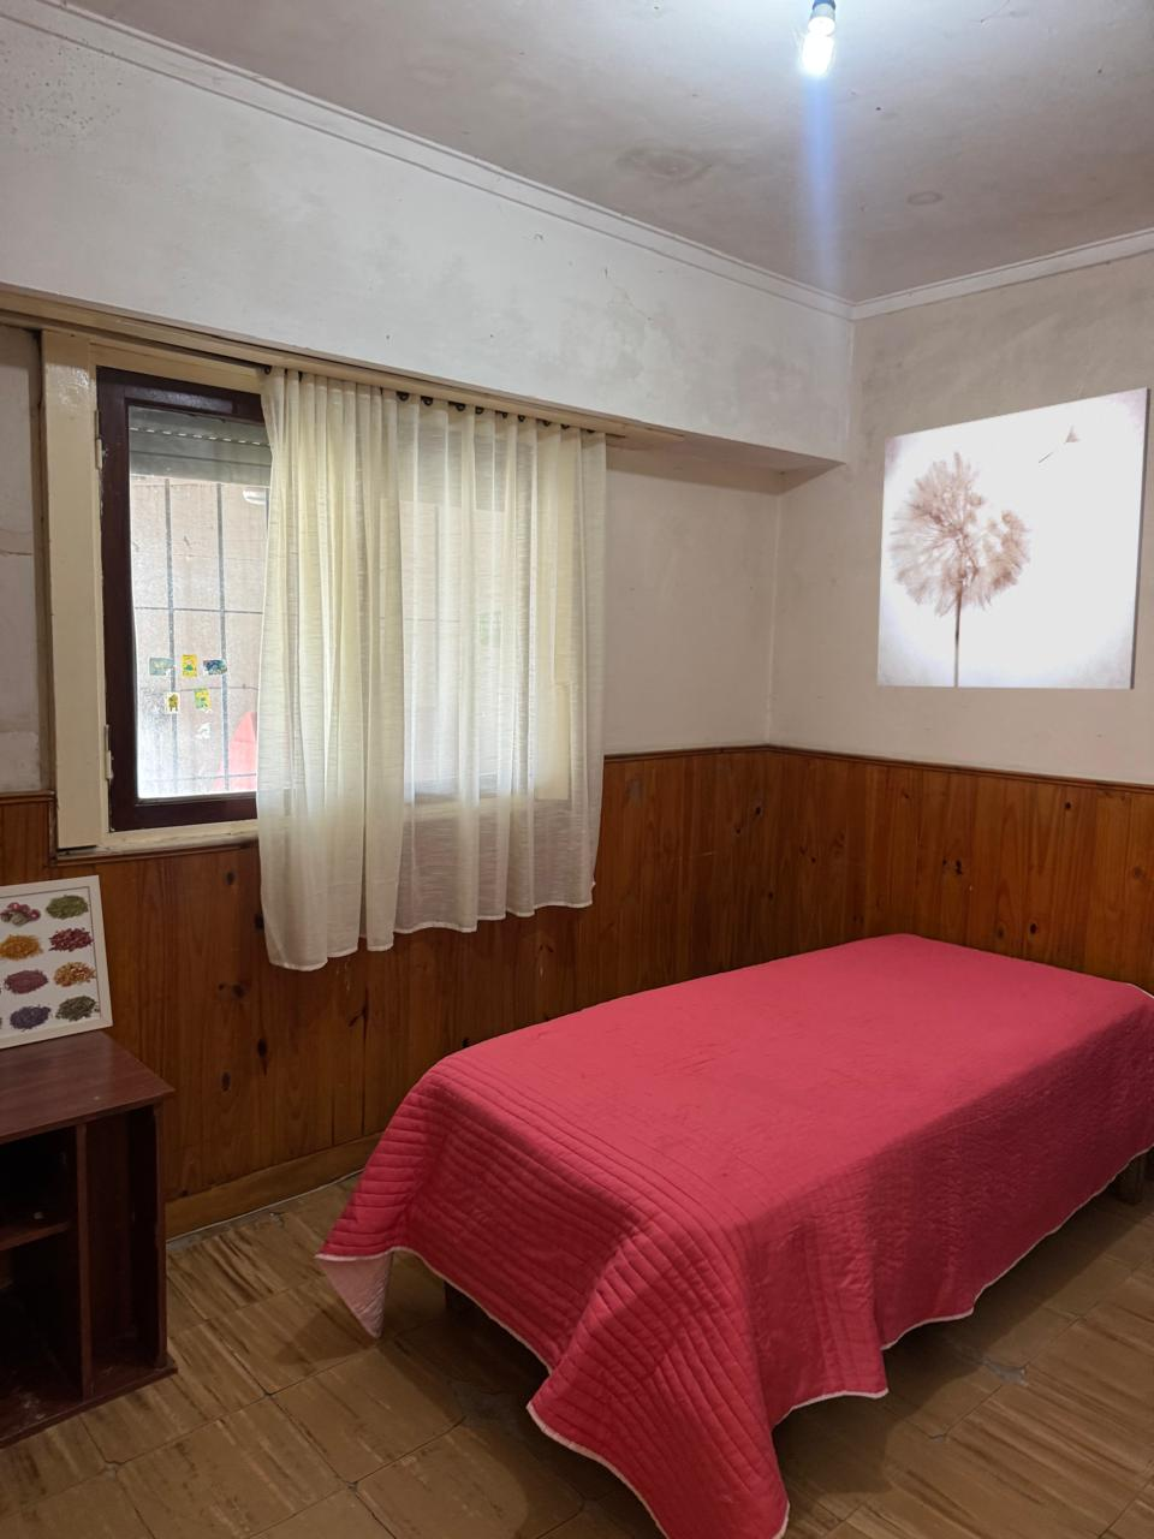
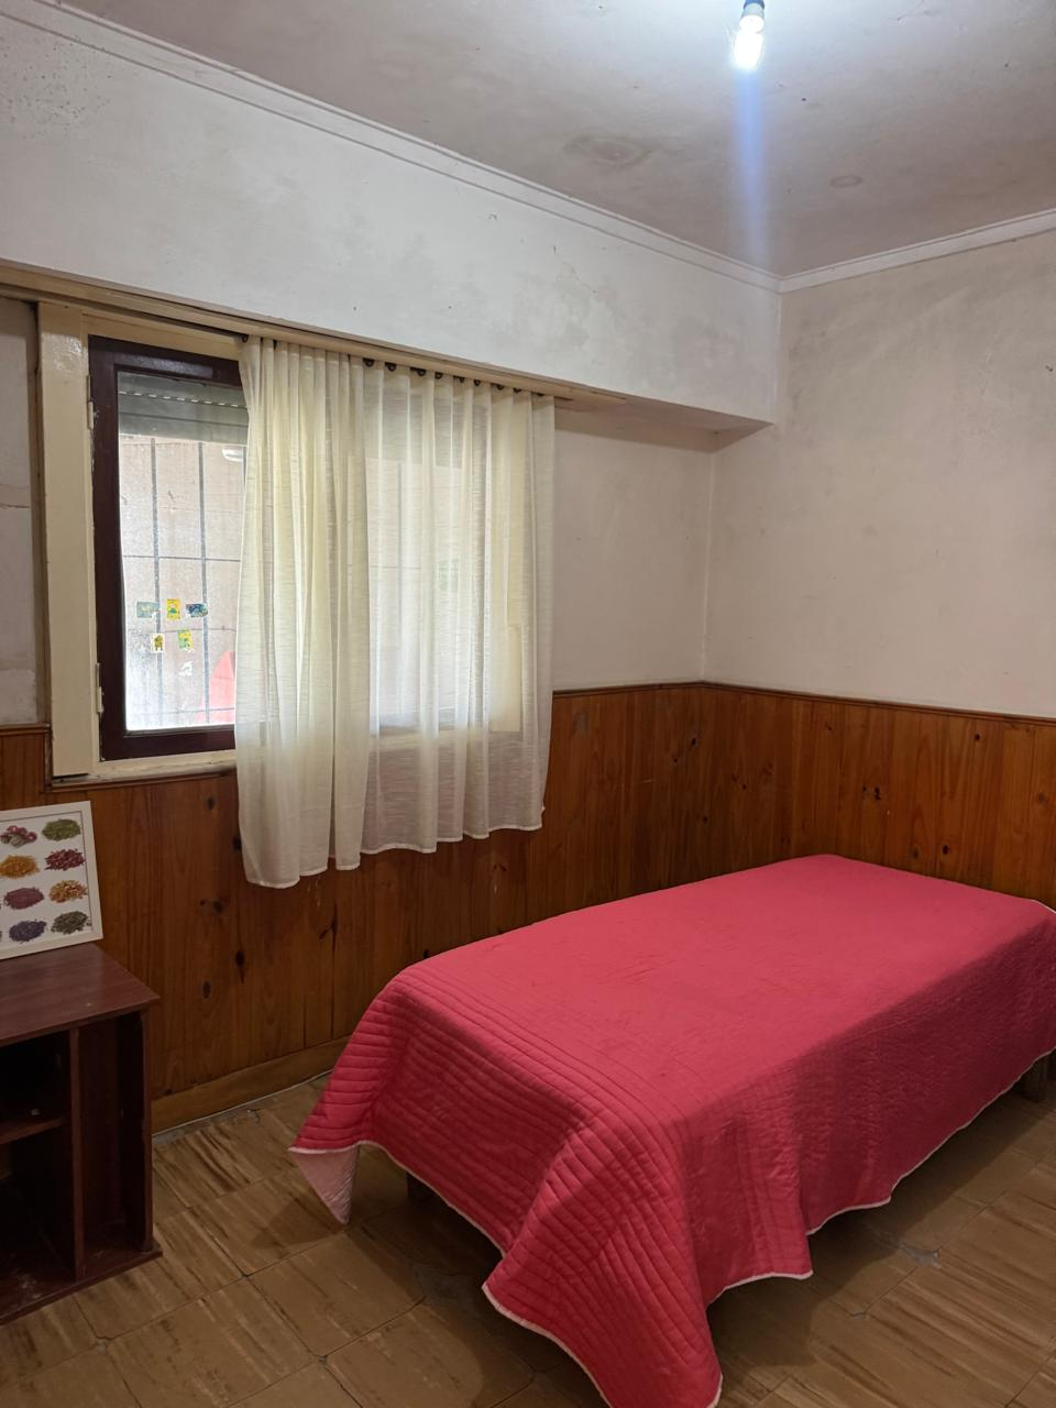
- wall art (999, 553)
